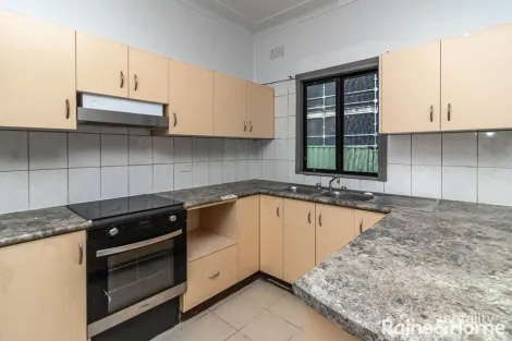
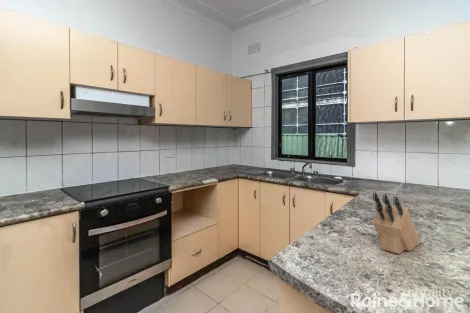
+ knife block (395, 219)
